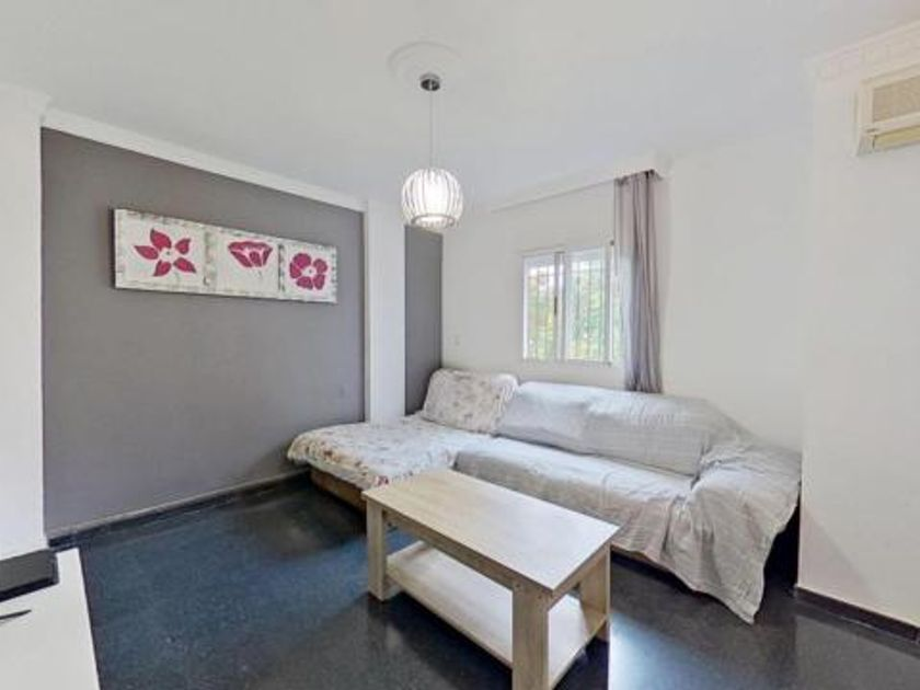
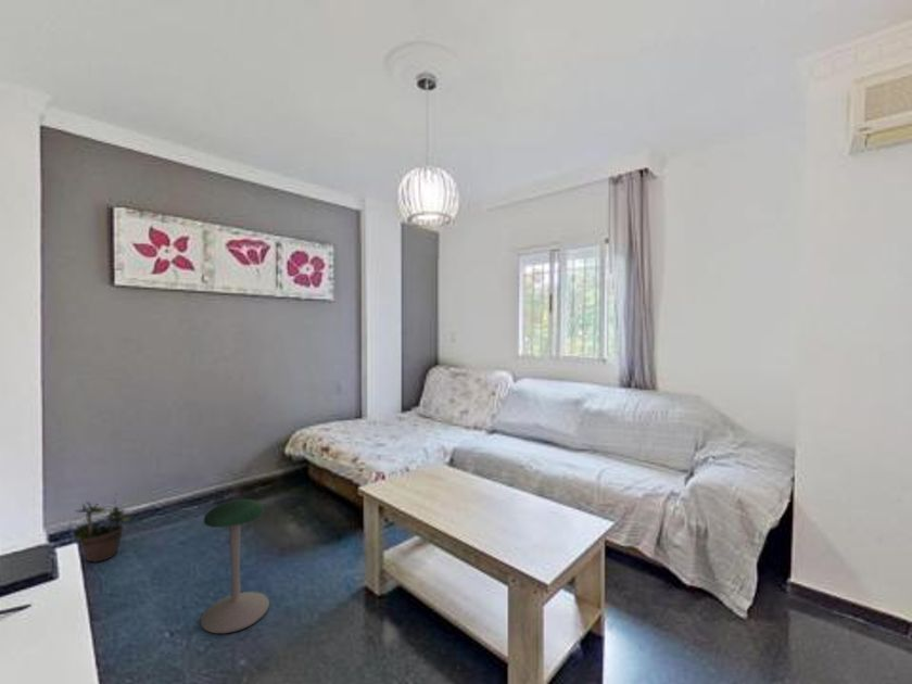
+ potted plant (101, 525)
+ stool (236, 557)
